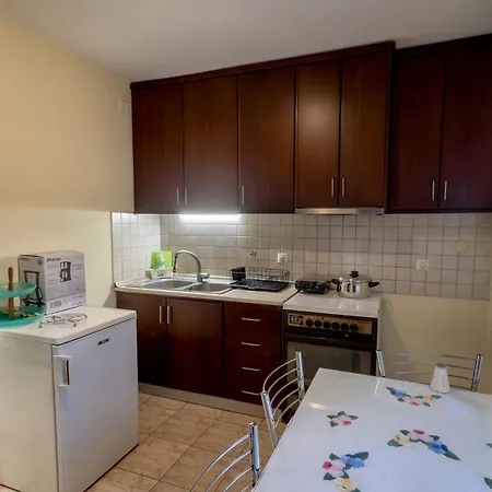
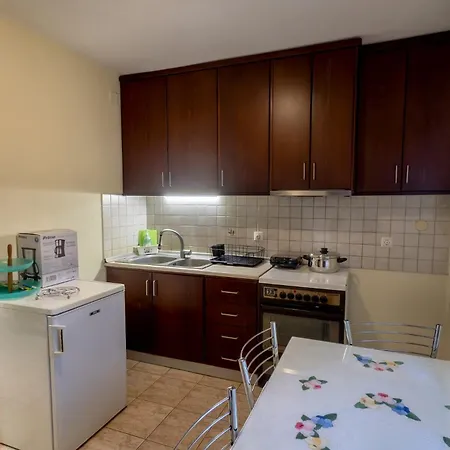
- saltshaker (440, 376)
